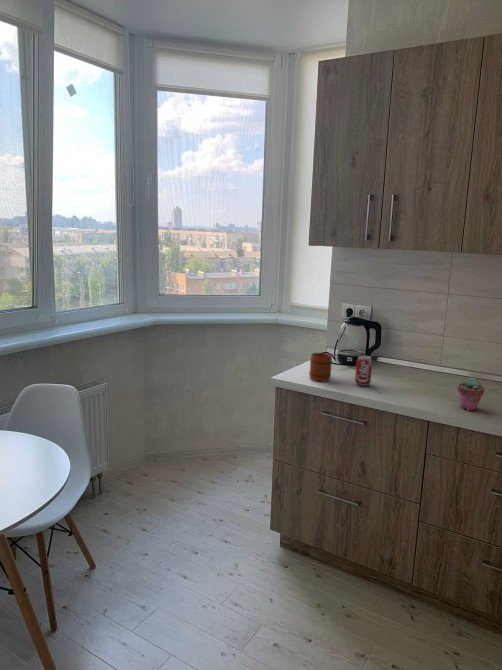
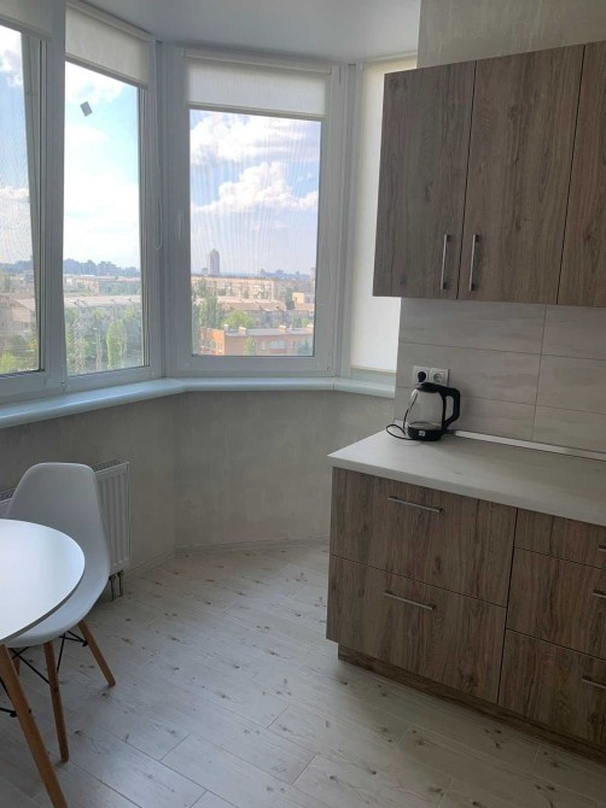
- potted succulent (470, 392)
- beverage can (363, 370)
- mug (321, 366)
